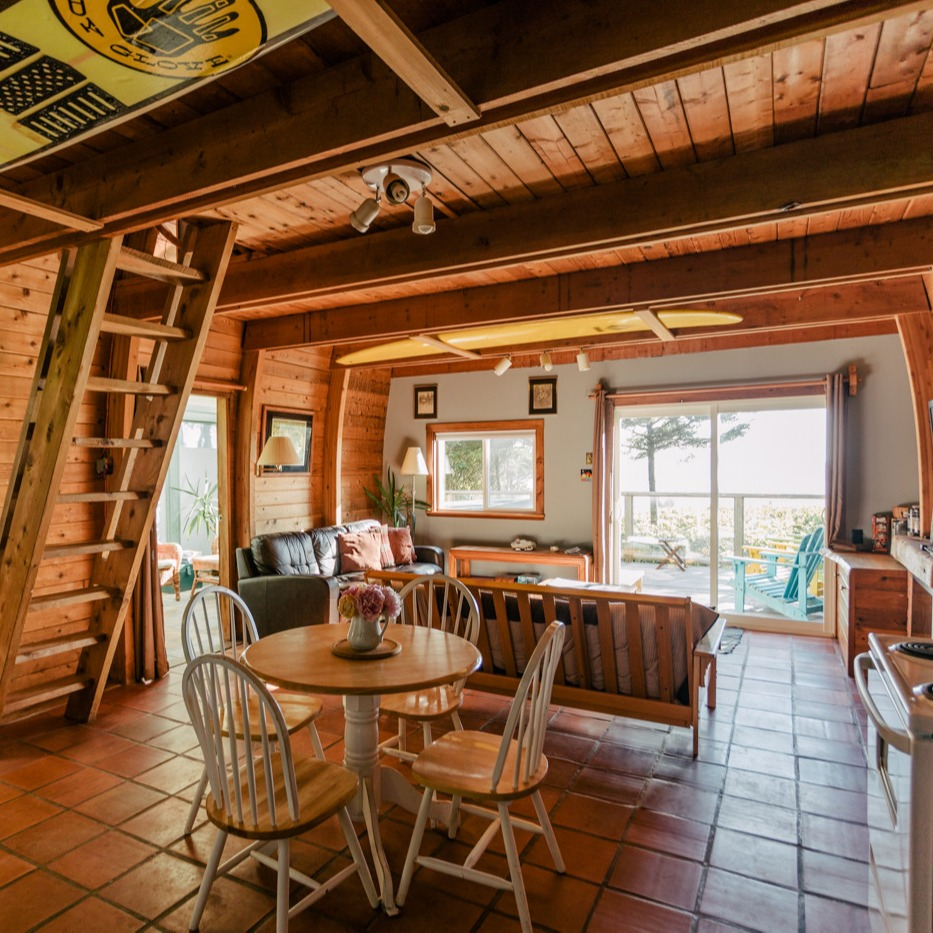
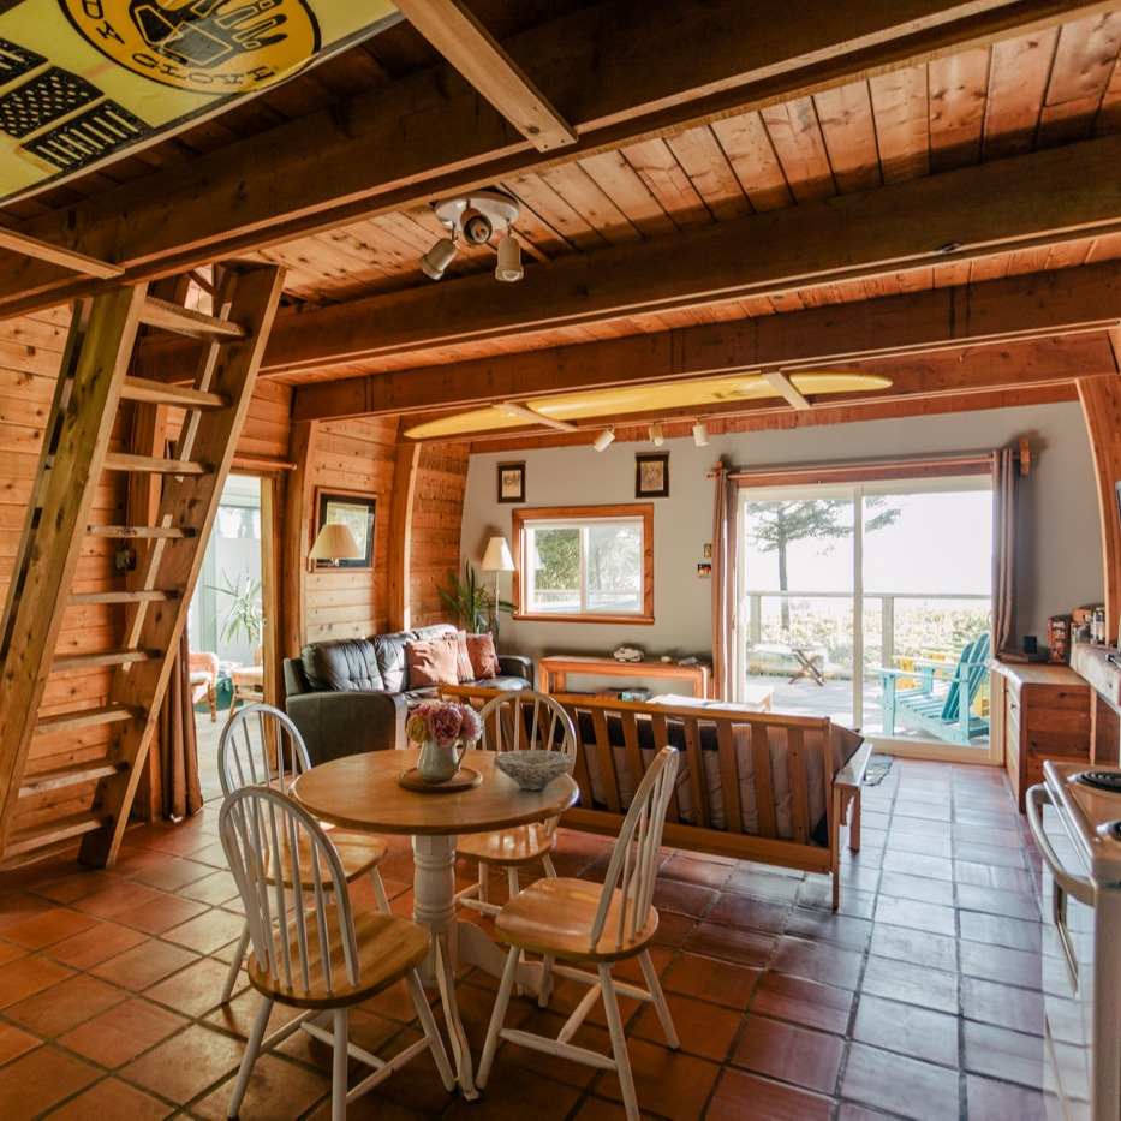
+ bowl (532, 771)
